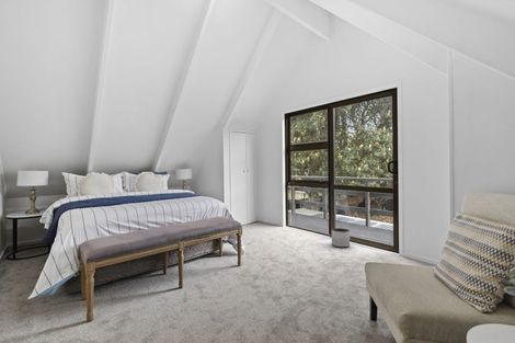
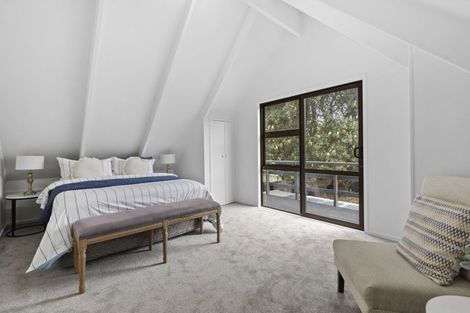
- planter (340, 237)
